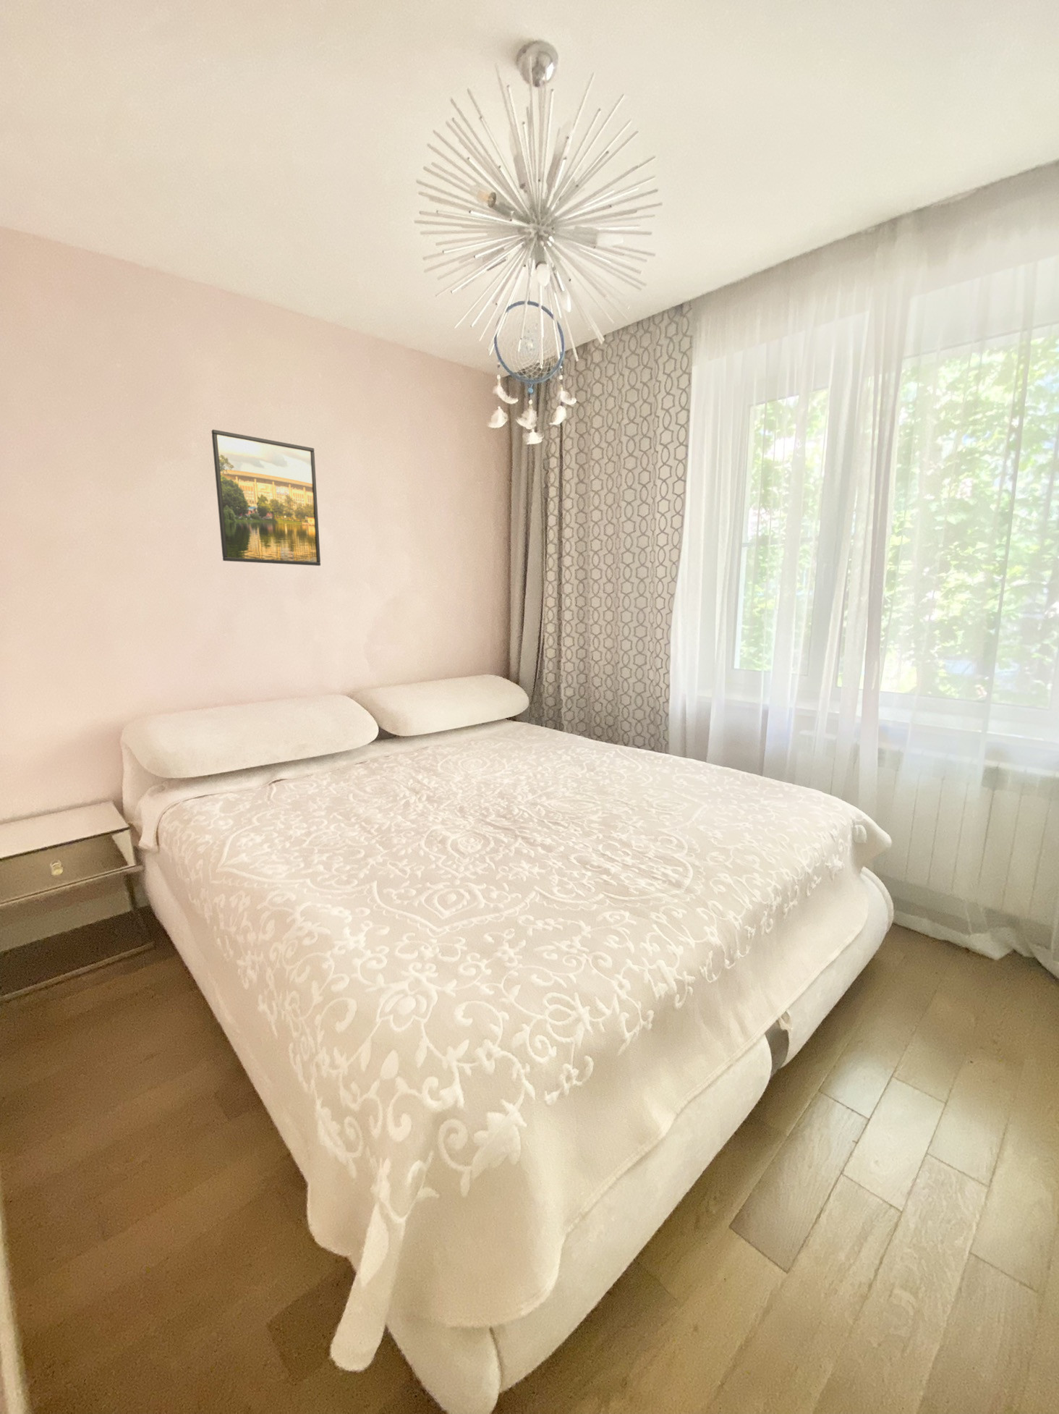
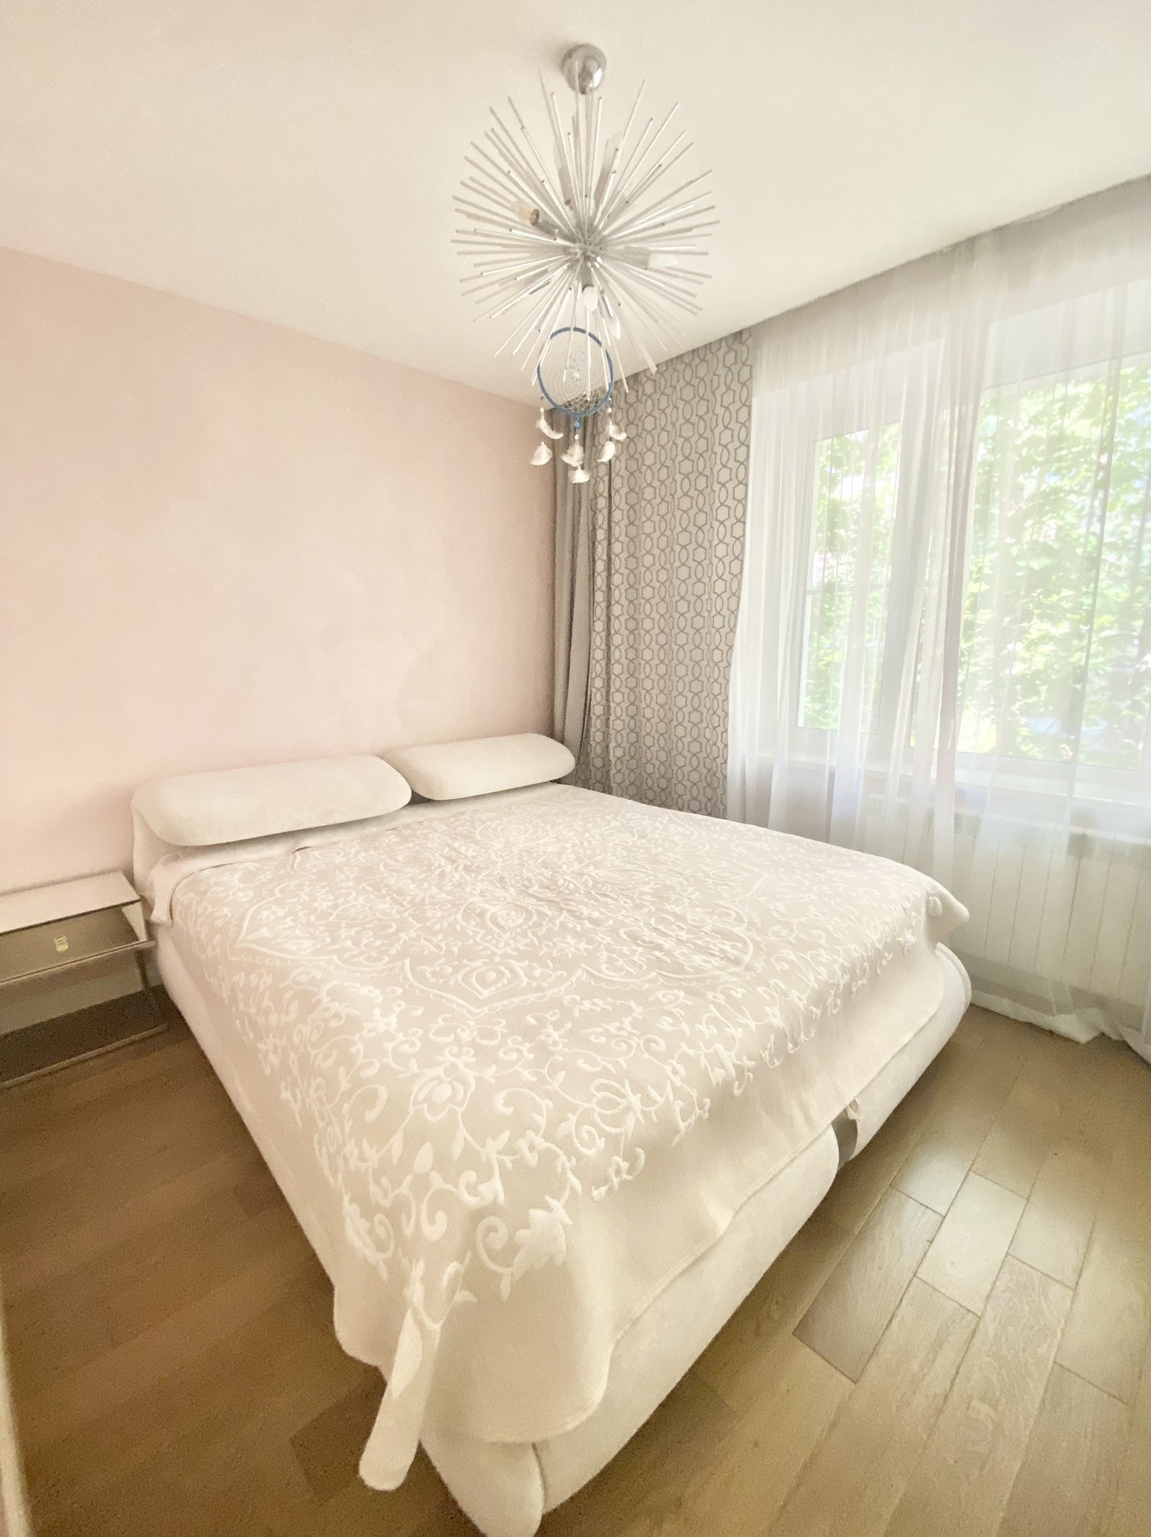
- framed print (270, 502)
